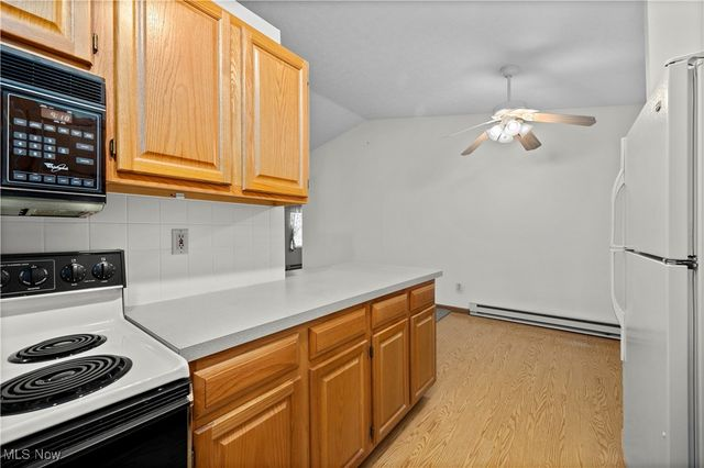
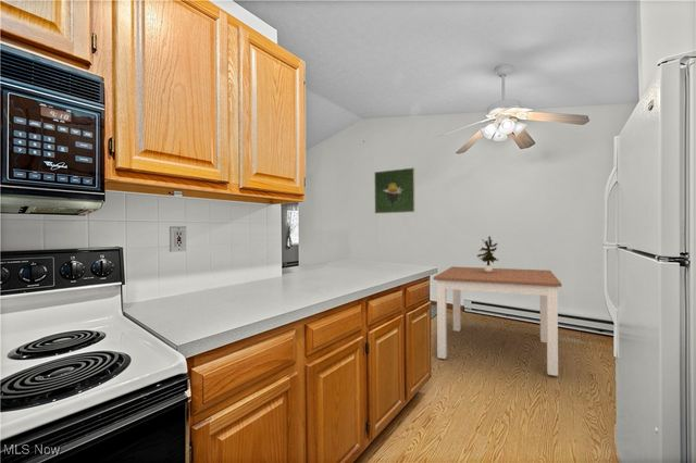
+ dining table (496, 291)
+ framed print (394, 191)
+ potted plant (488, 253)
